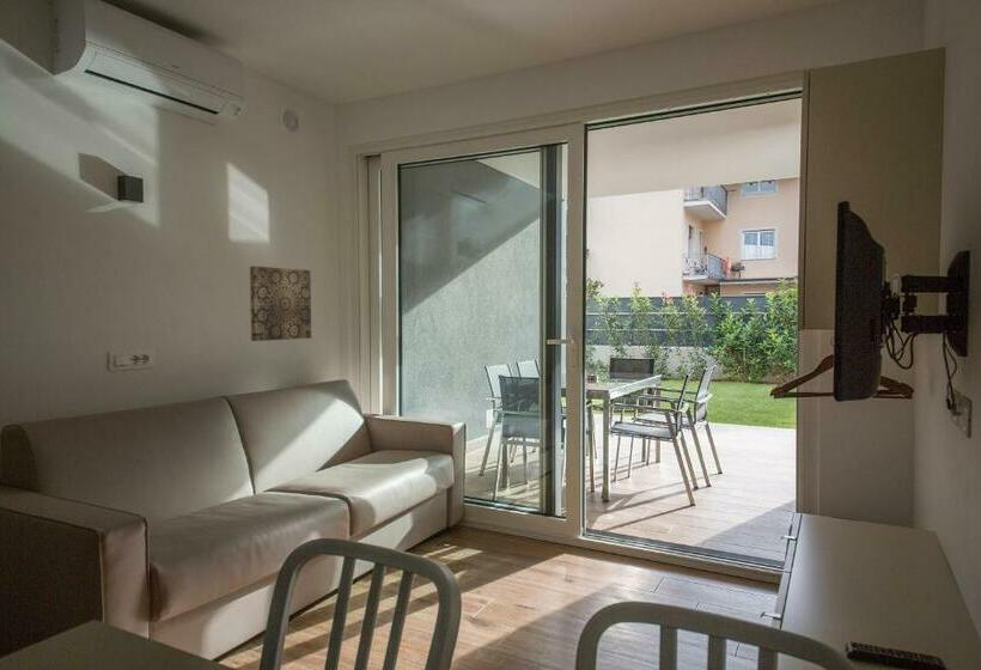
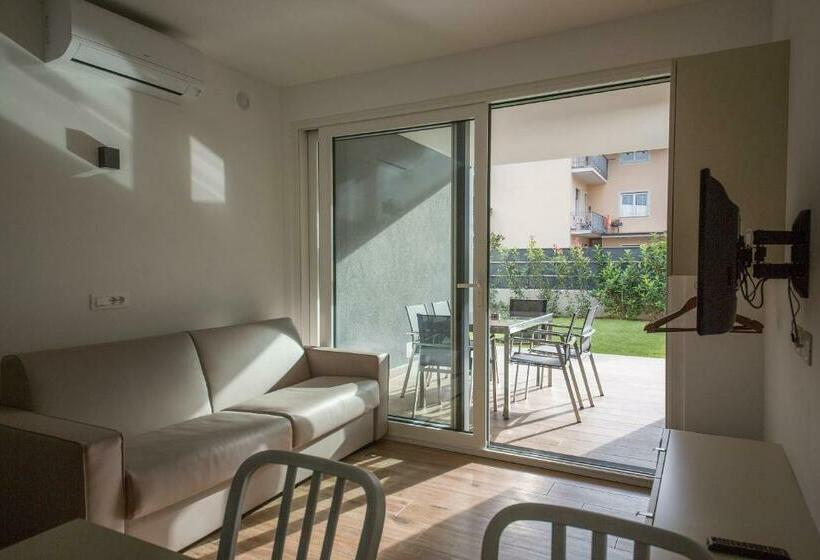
- wall art (281, 304)
